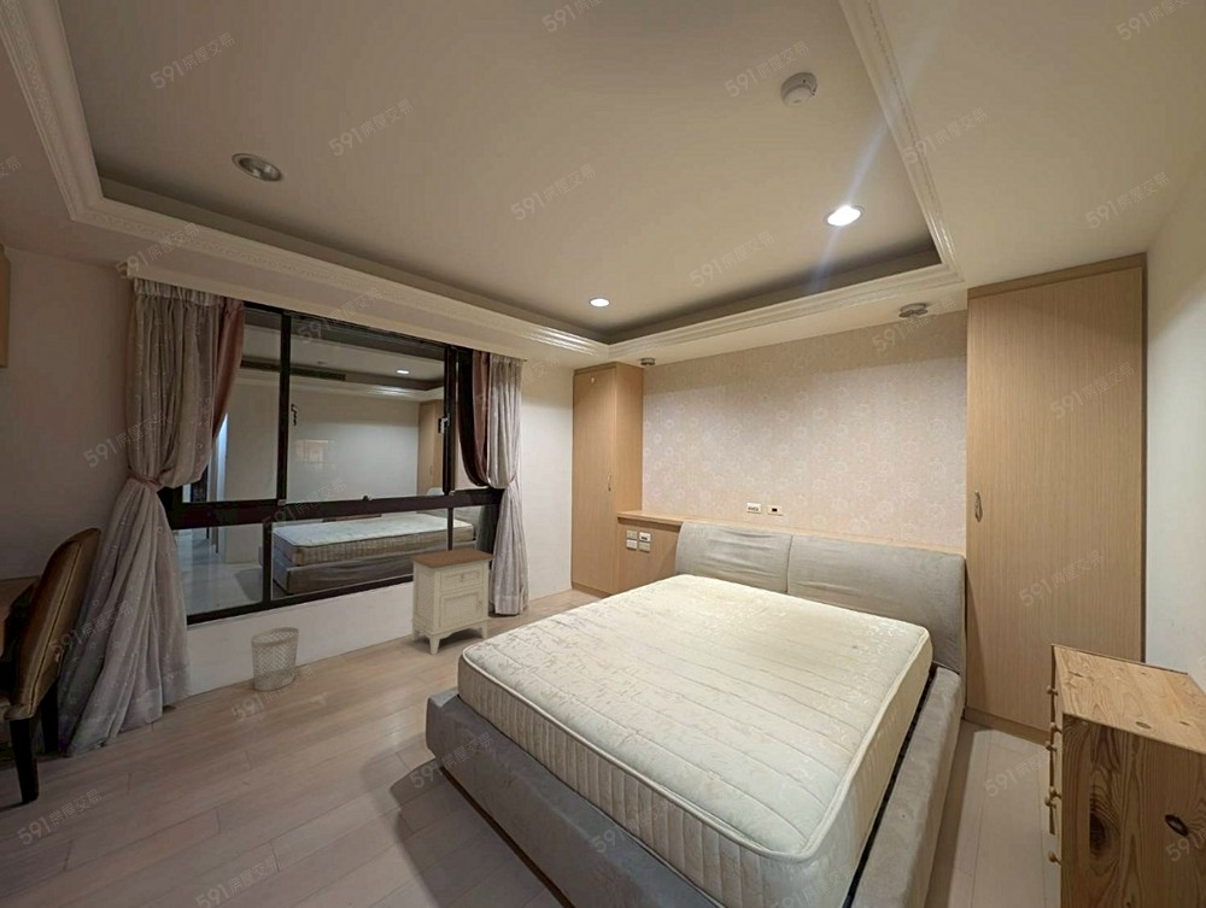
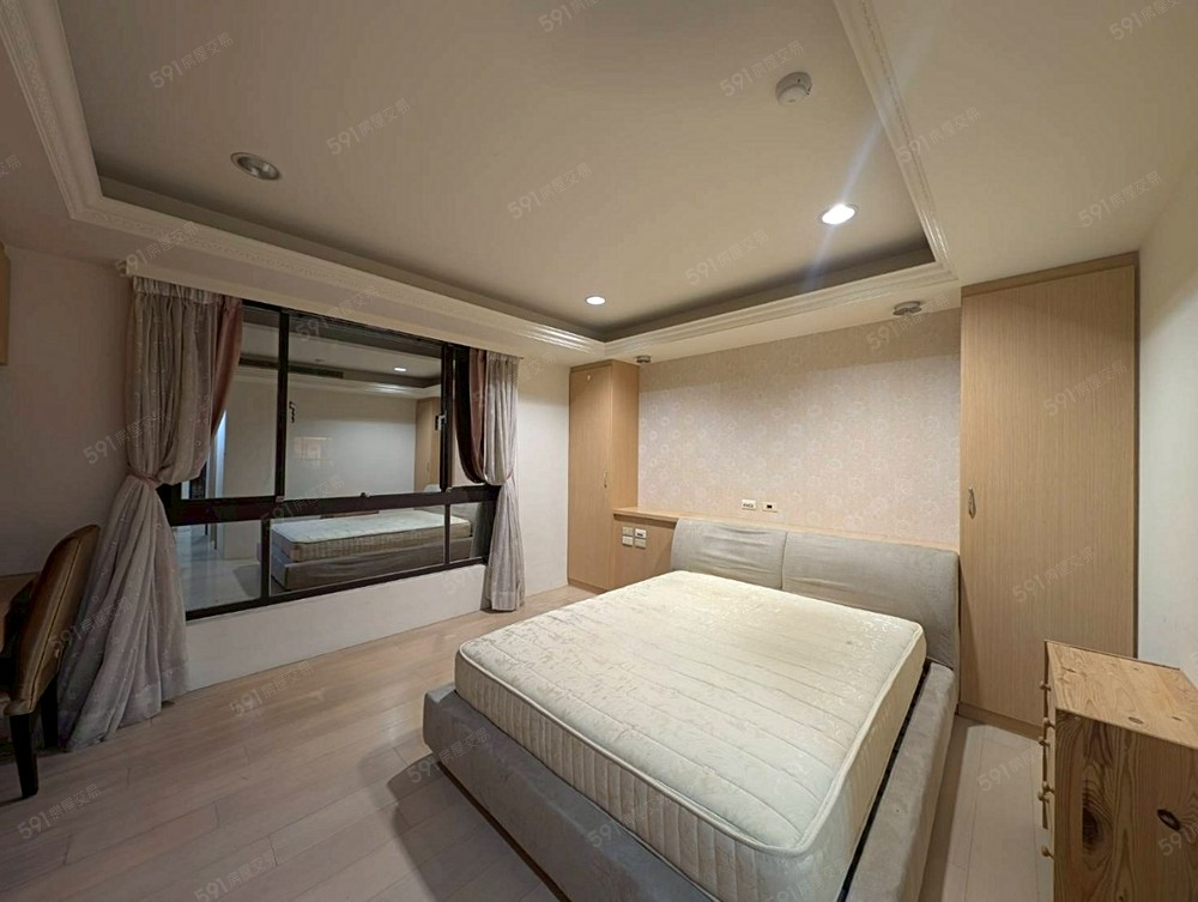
- wastebasket (275, 657)
- nightstand (451, 597)
